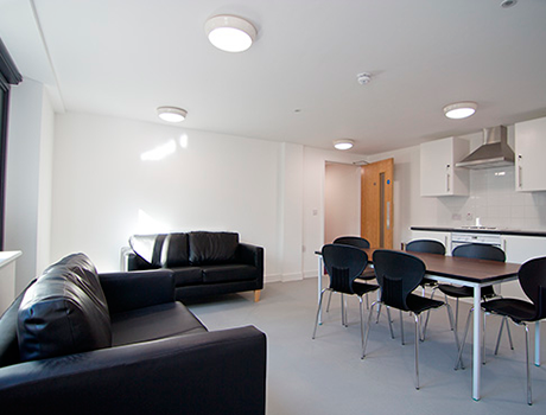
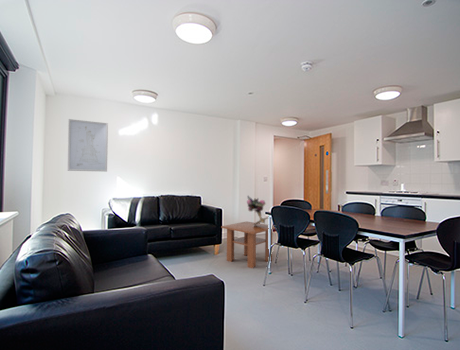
+ coffee table (249, 243)
+ wall art (88, 146)
+ bouquet (259, 211)
